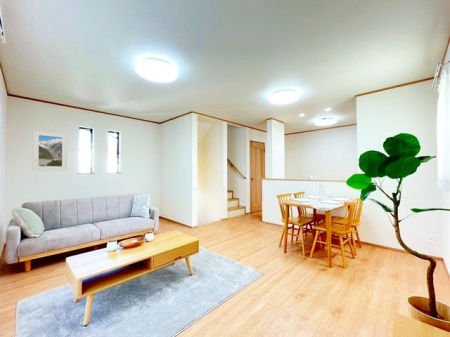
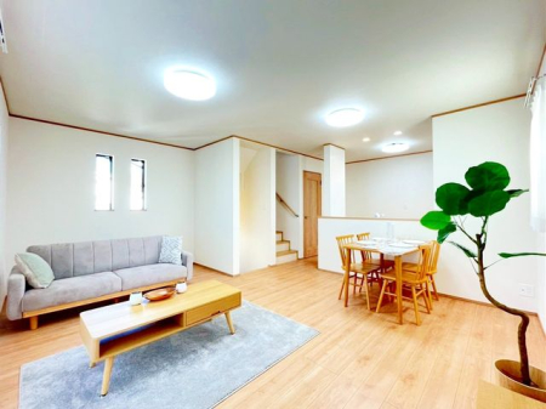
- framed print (50, 151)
